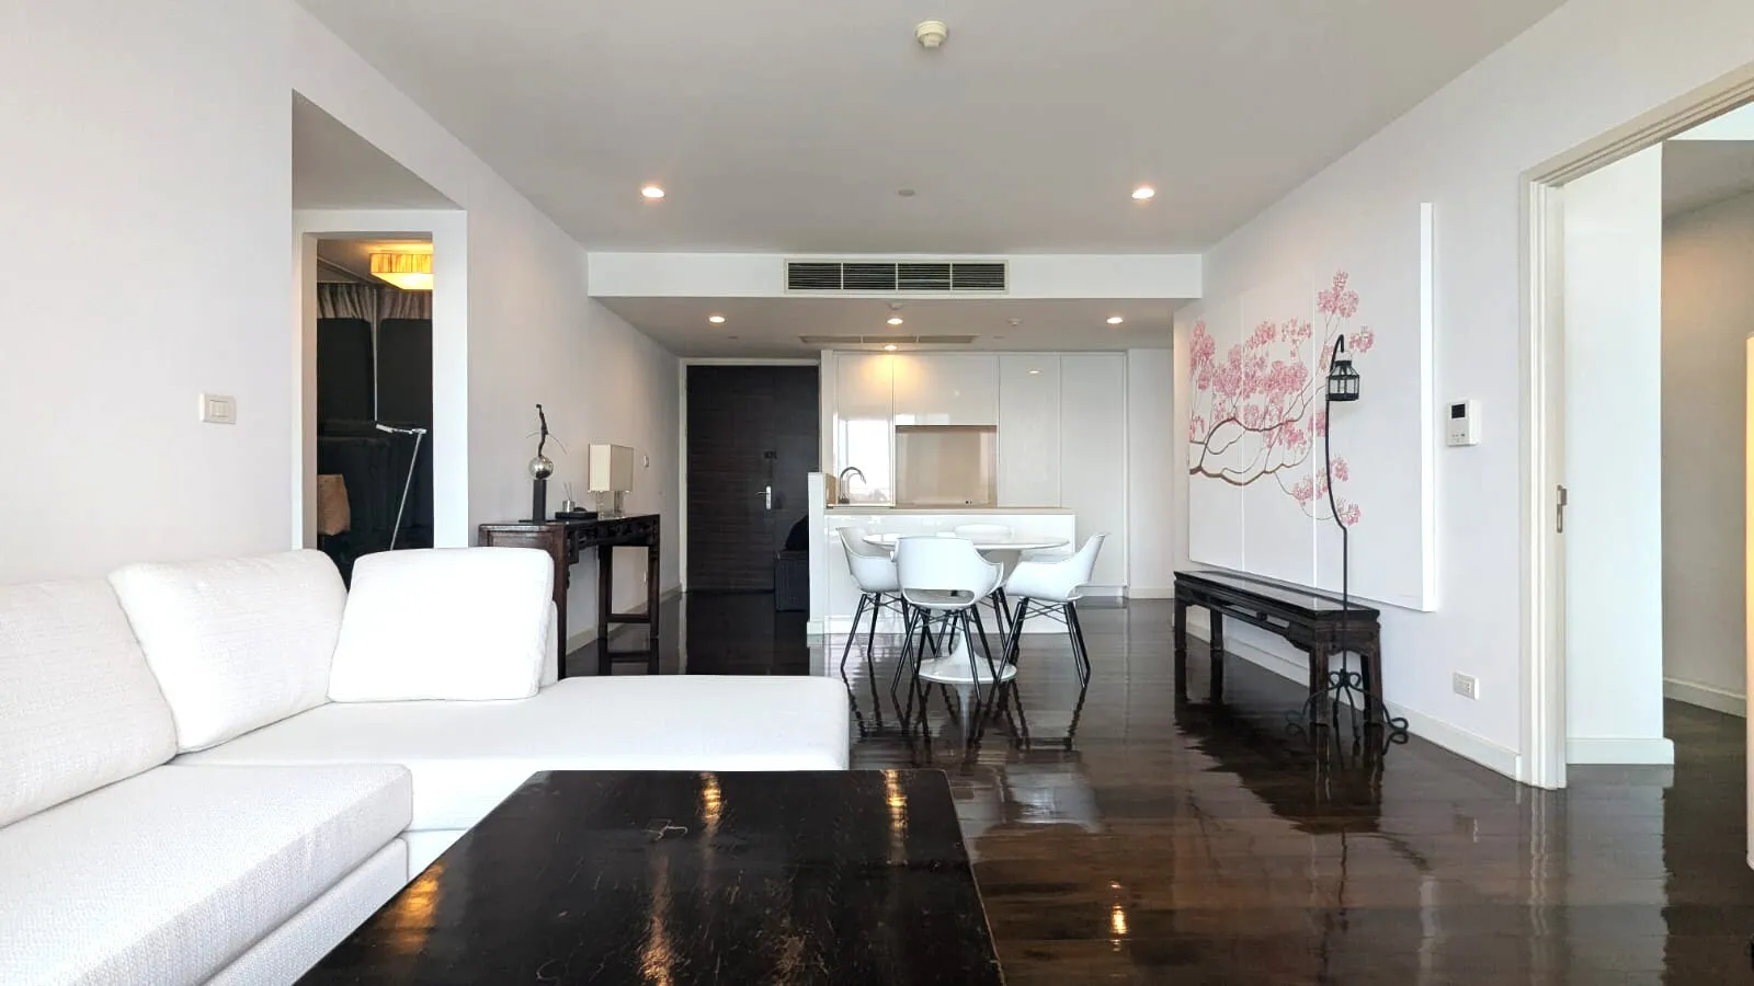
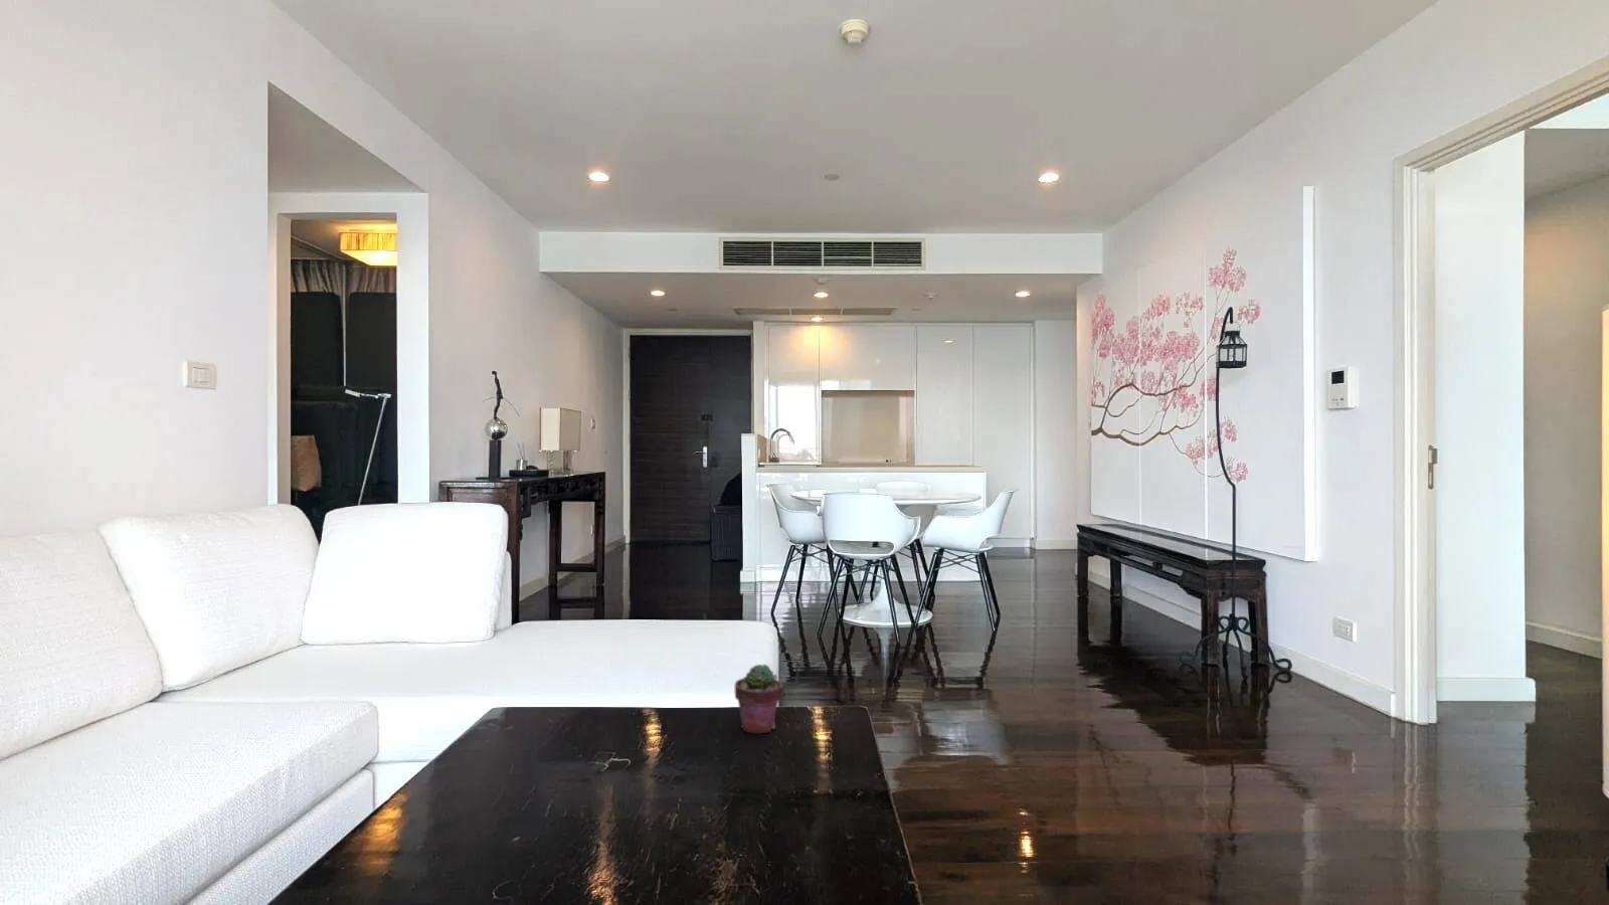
+ potted succulent (758, 696)
